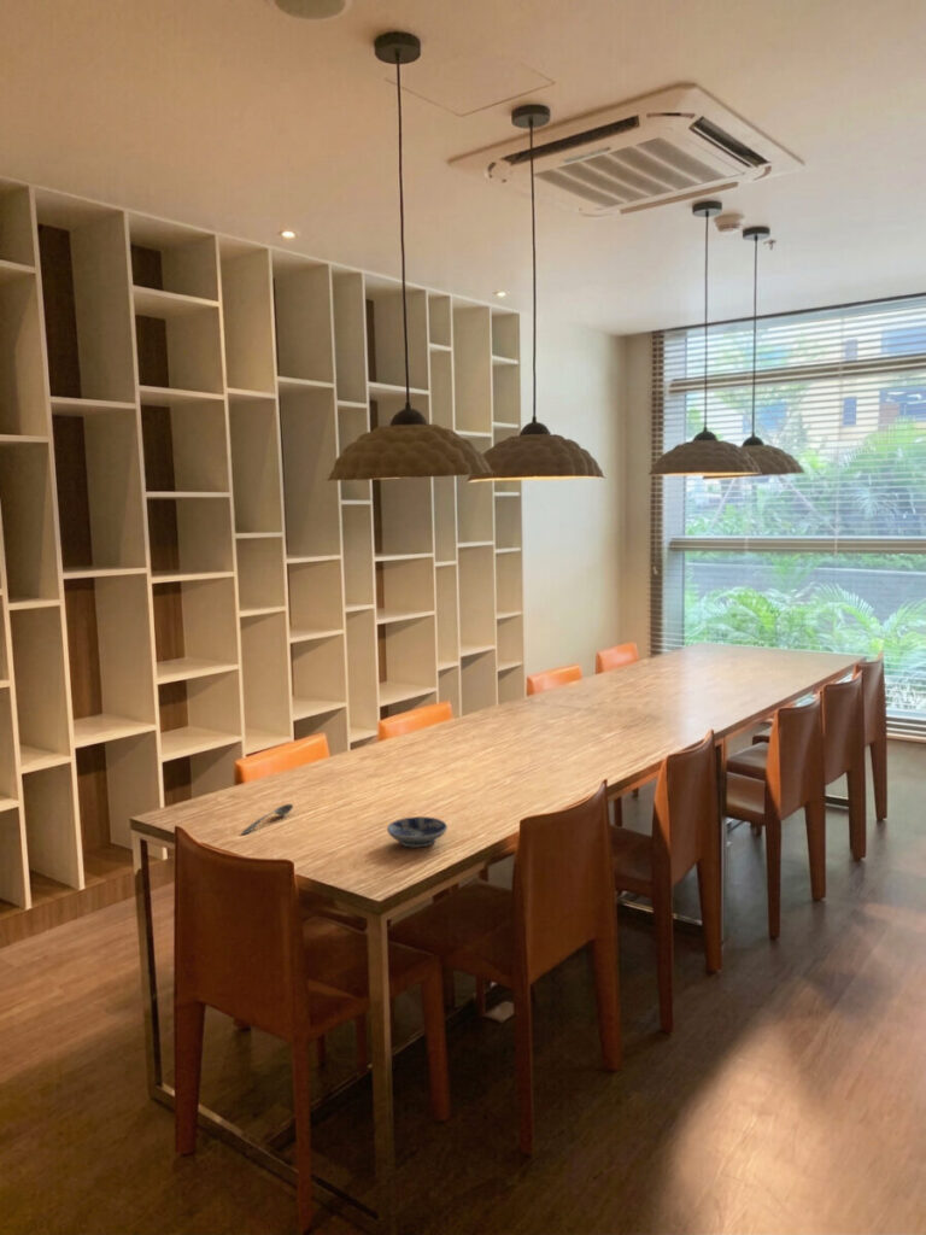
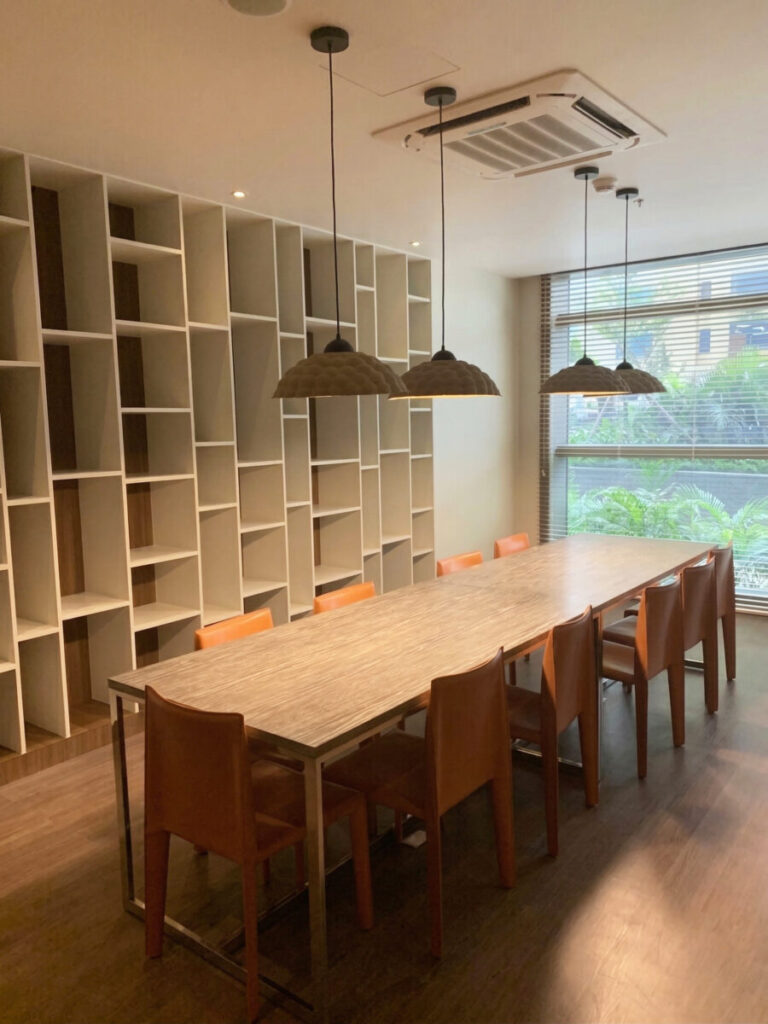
- soupspoon (265, 816)
- bowl (417, 833)
